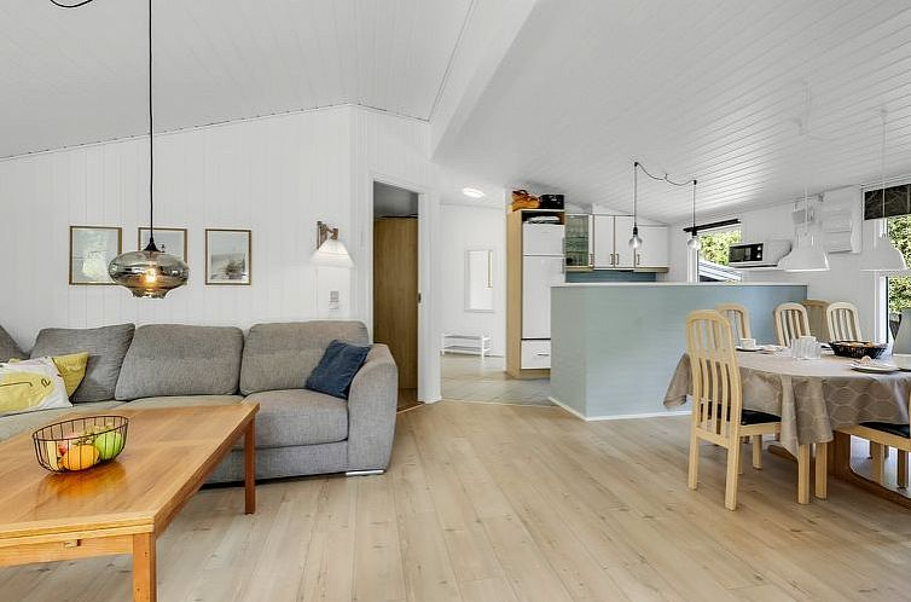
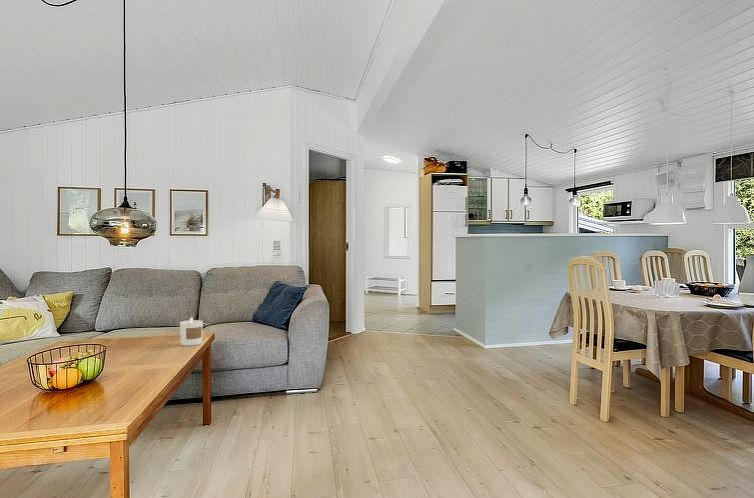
+ candle (191, 330)
